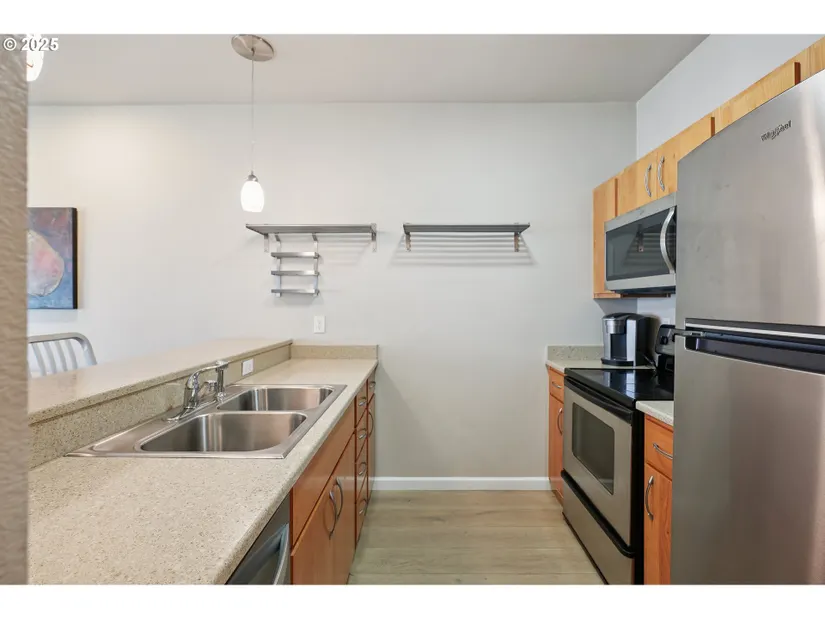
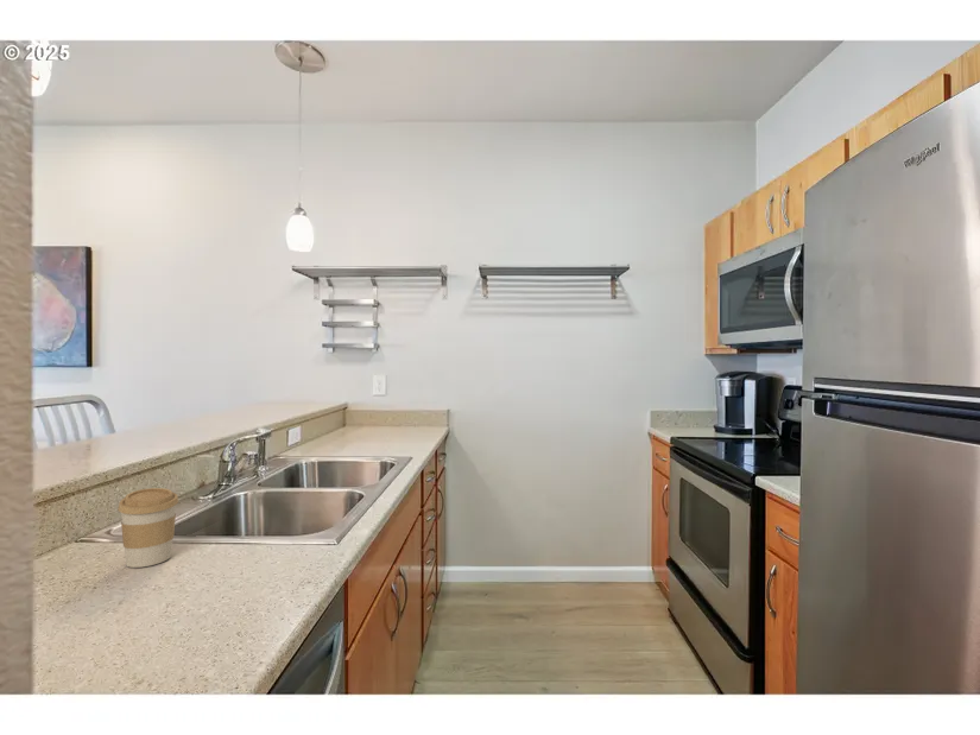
+ coffee cup (148, 525)
